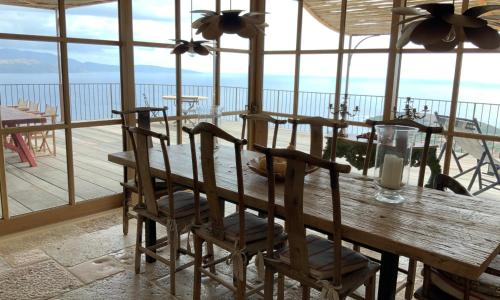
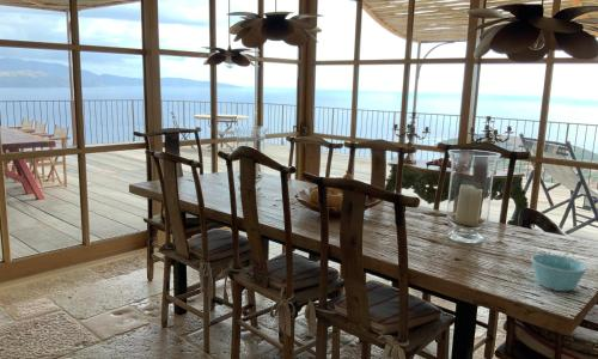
+ bowl (556, 273)
